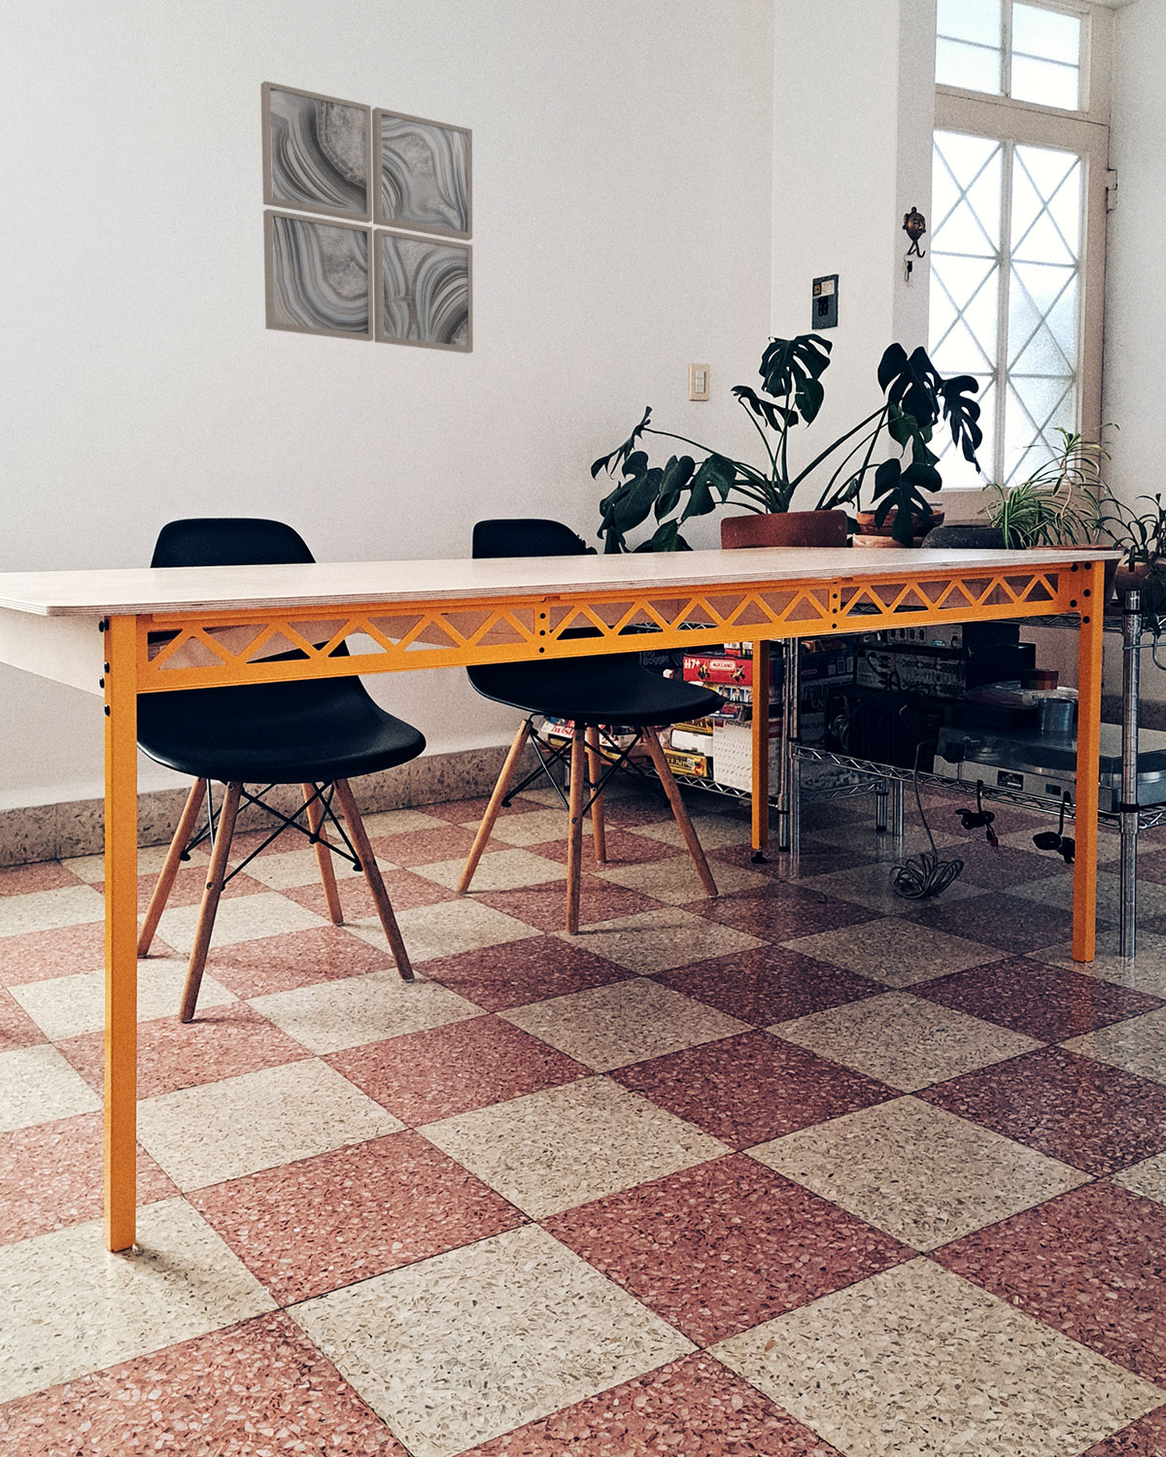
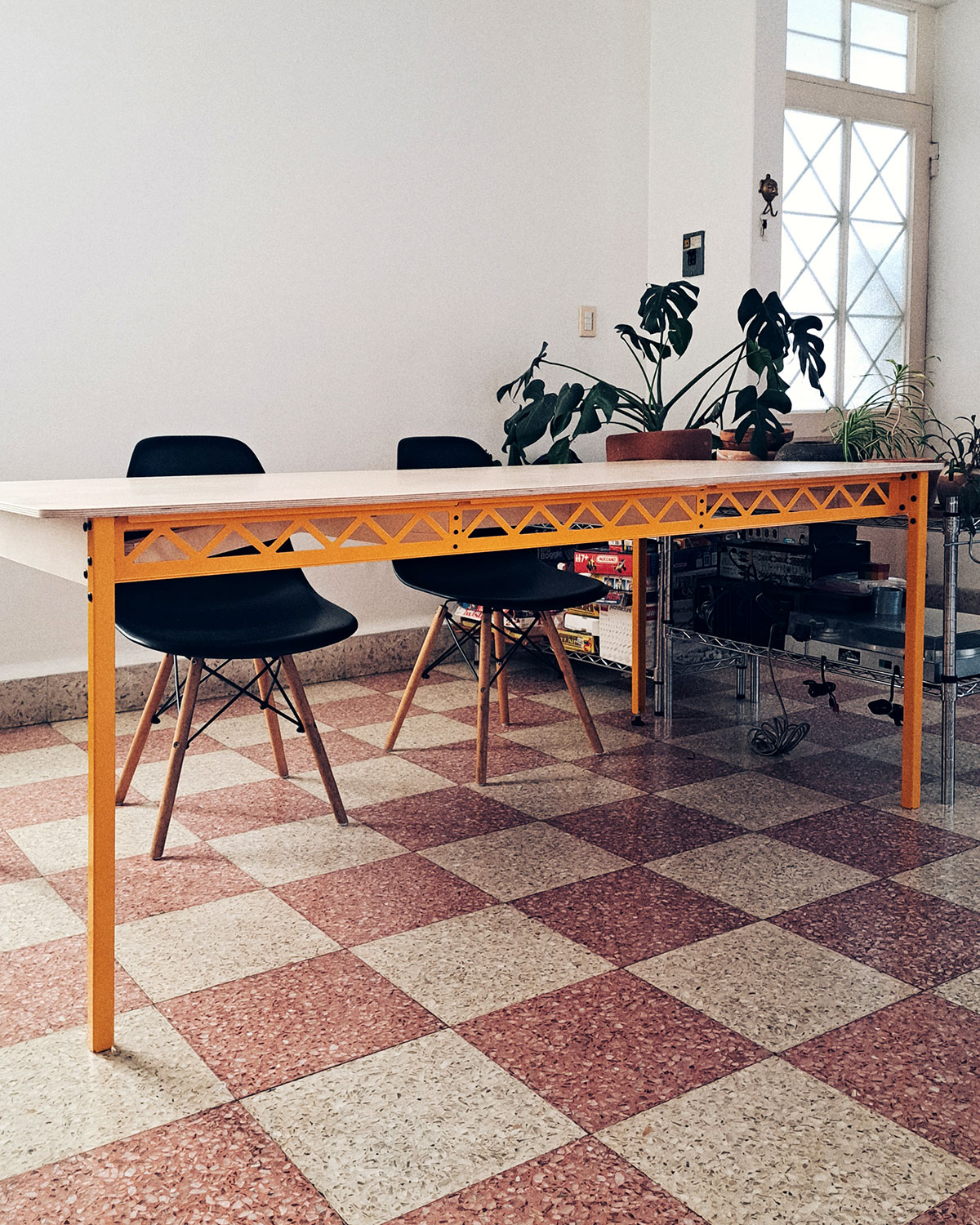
- wall art (374, 224)
